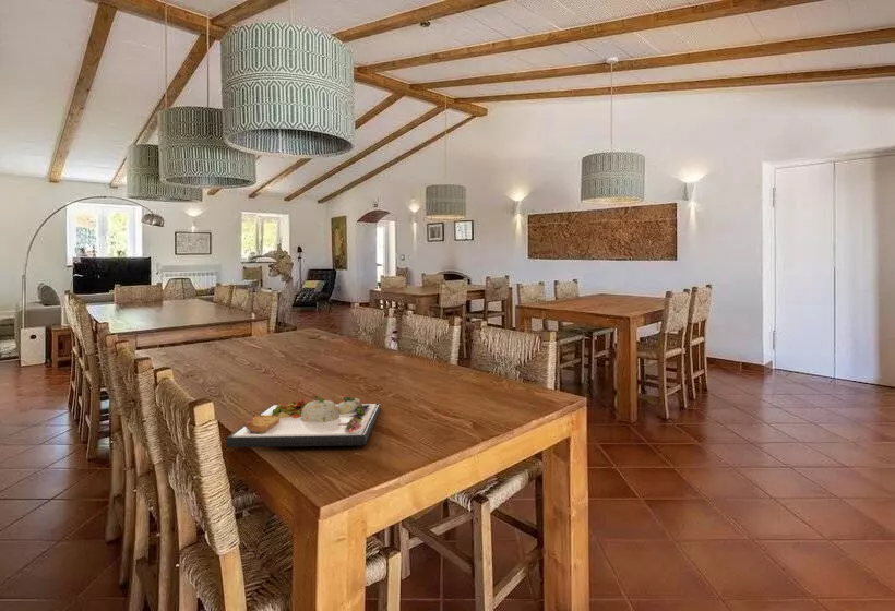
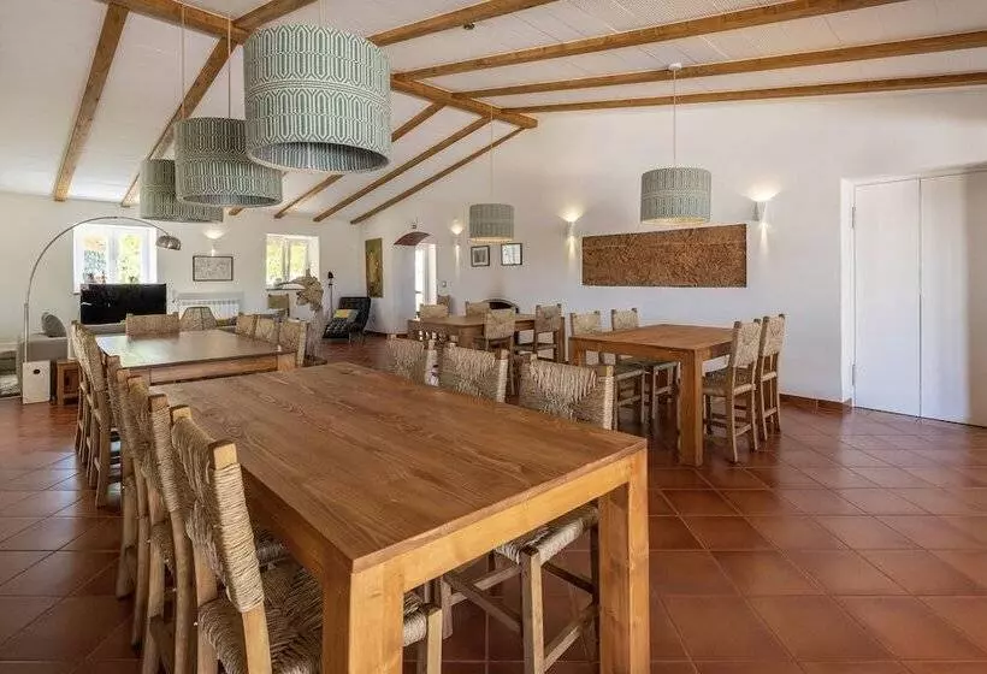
- dinner plate (312, 412)
